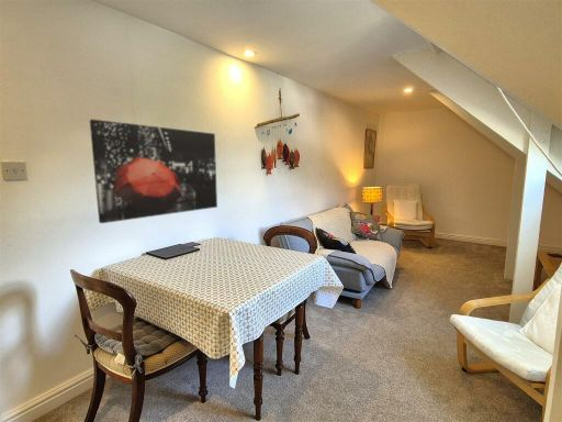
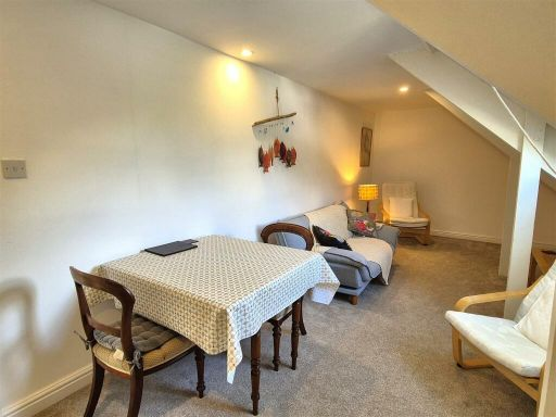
- wall art (165, 171)
